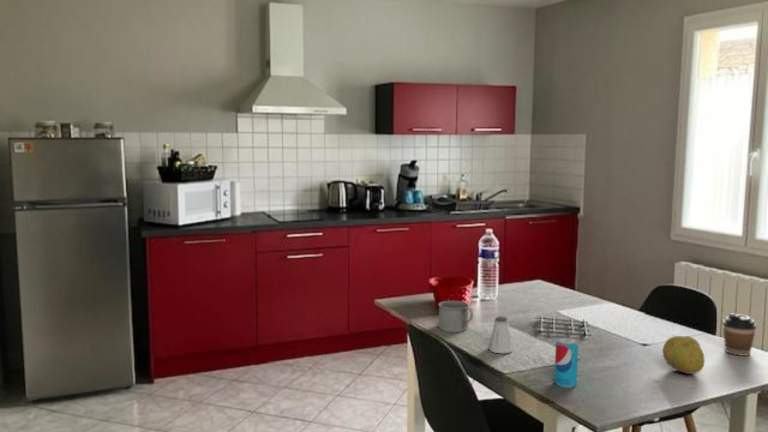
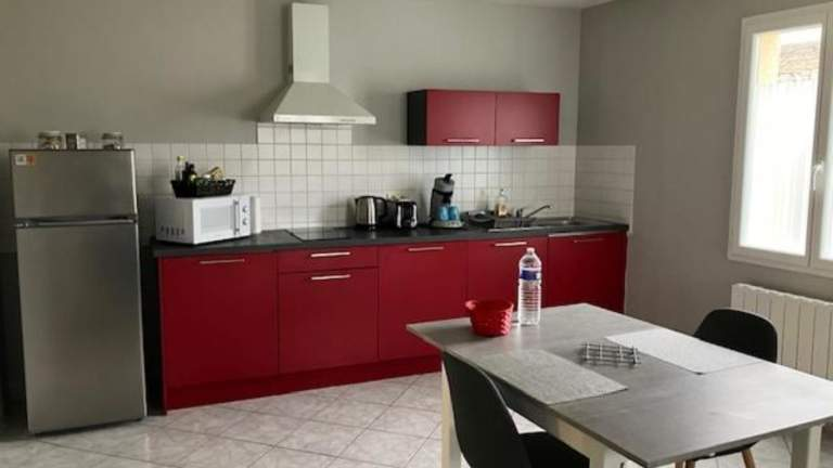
- mug (455, 316)
- fruit (683, 353)
- saltshaker (500, 333)
- coffee cup (738, 333)
- beverage can (566, 362)
